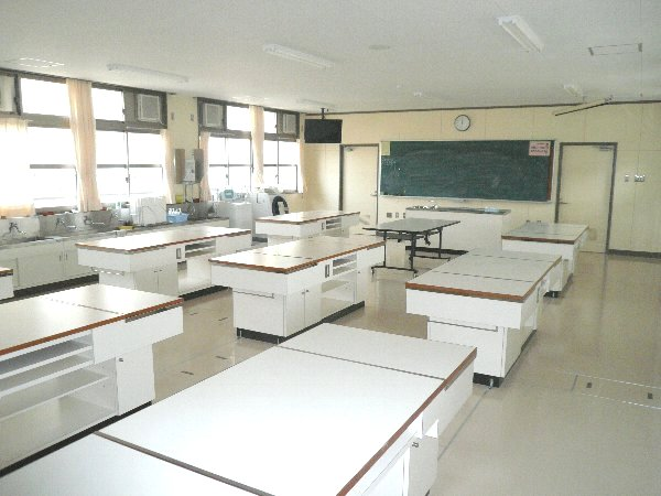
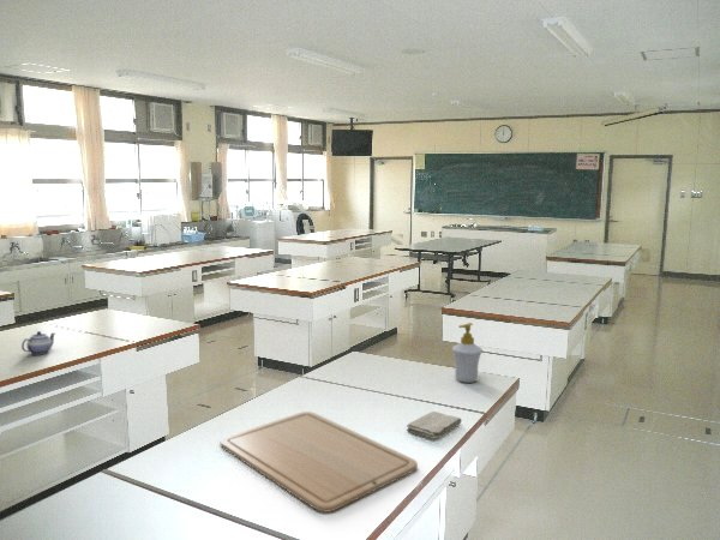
+ washcloth (433, 424)
+ soap bottle (467, 352)
+ teapot (38, 342)
+ chopping board (314, 452)
